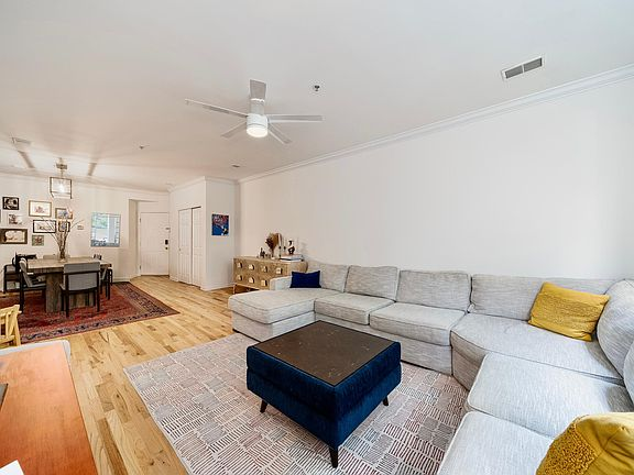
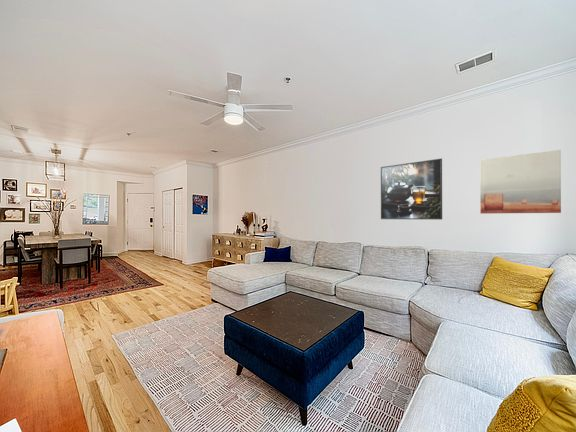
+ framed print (409, 191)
+ wall art (517, 184)
